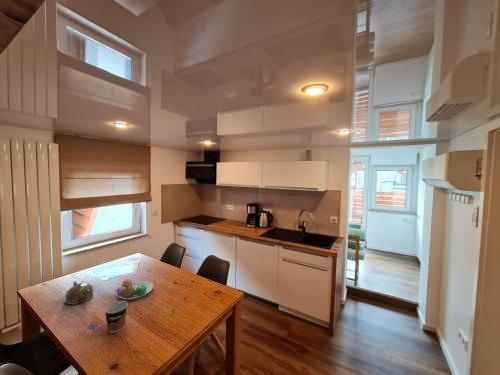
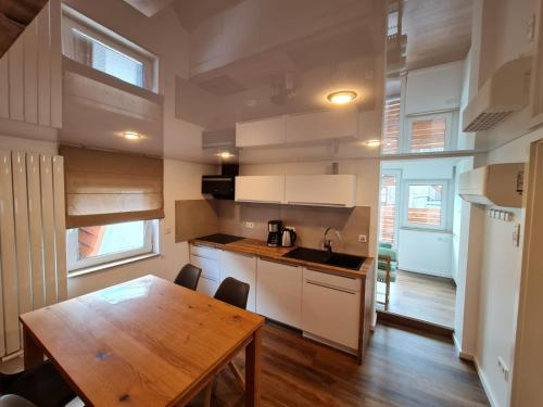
- cup (116, 317)
- teapot (80, 291)
- fruit bowl (135, 286)
